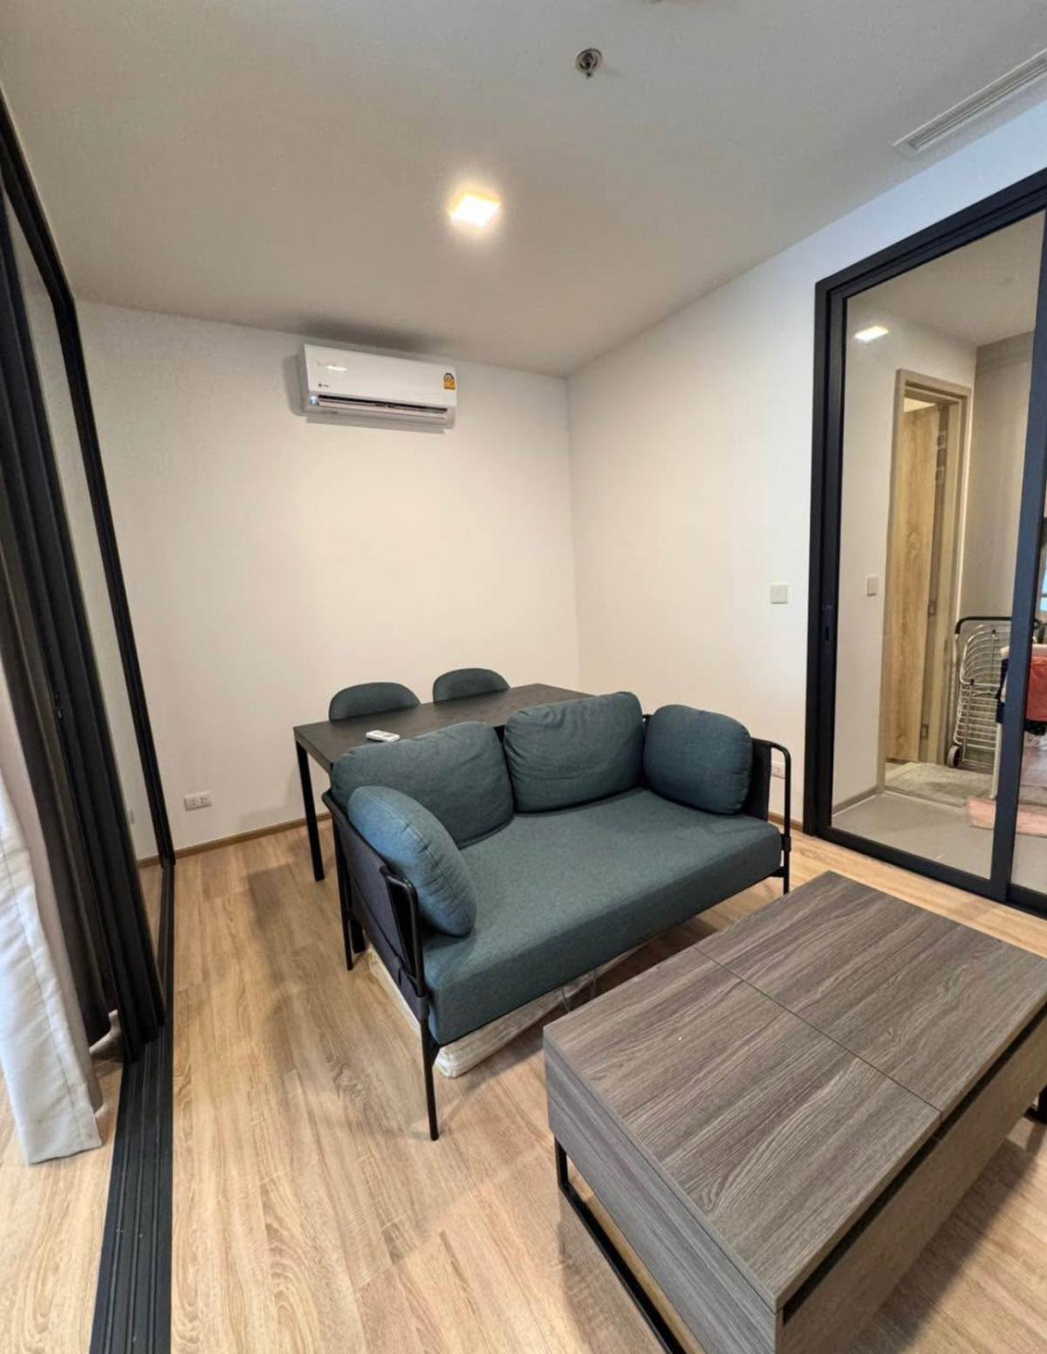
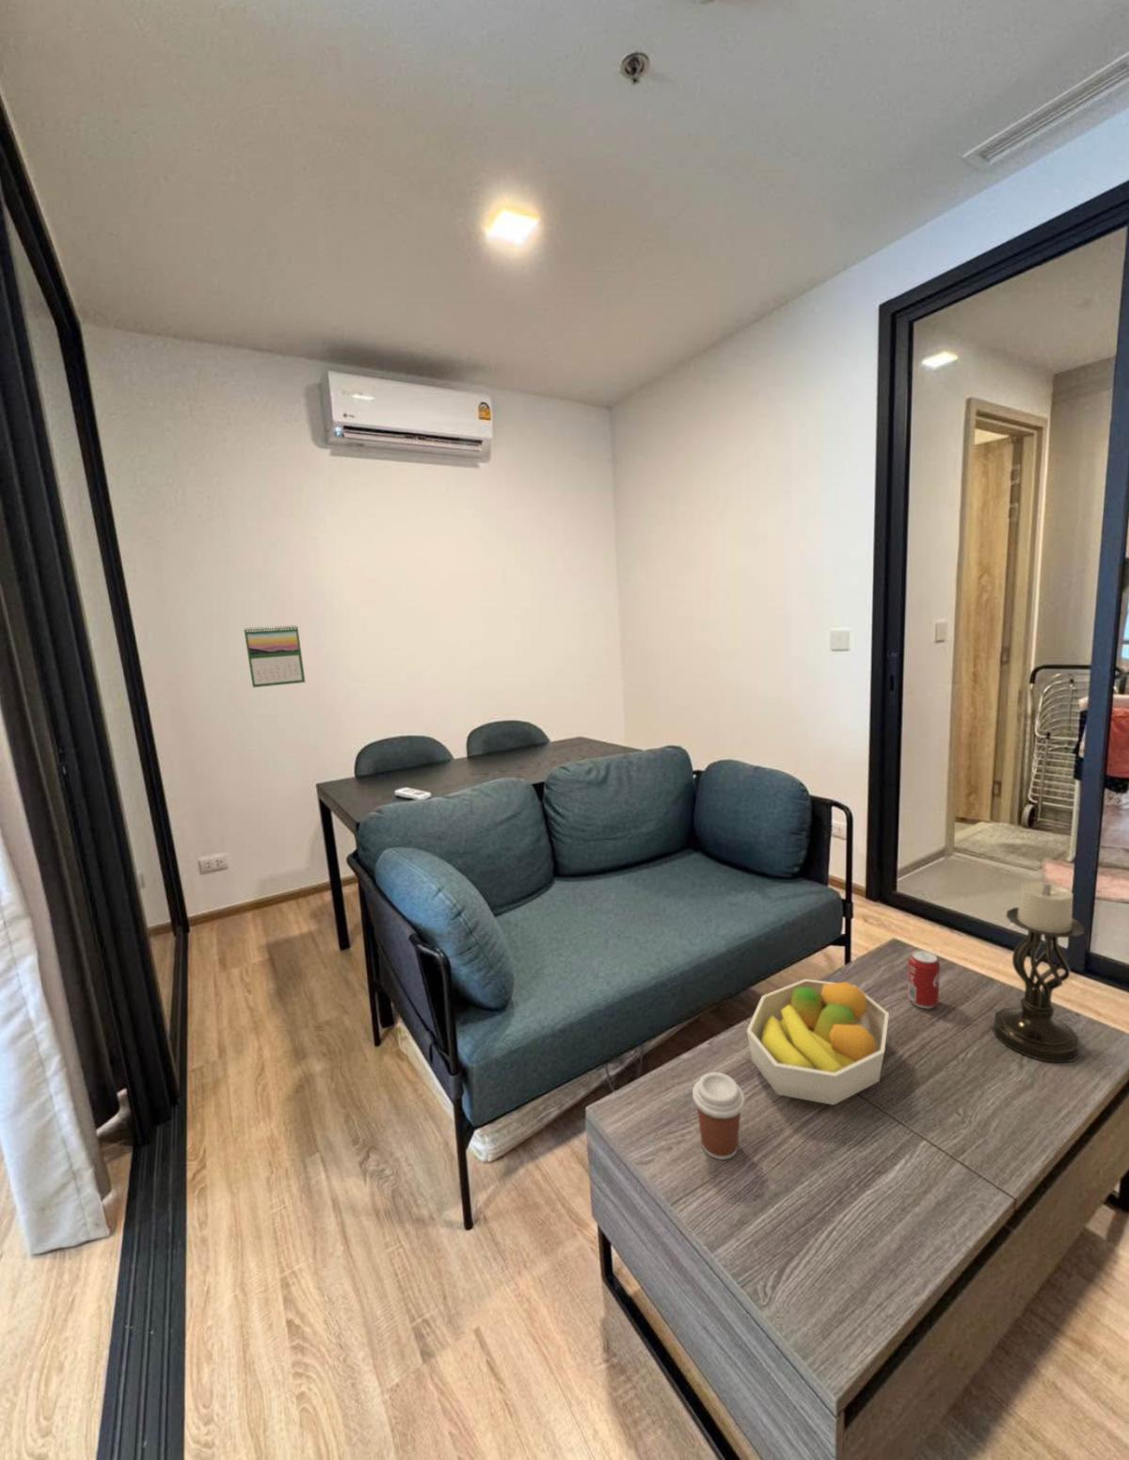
+ fruit bowl (817, 1032)
+ calendar (275, 655)
+ beverage can (923, 979)
+ coffee cup (718, 1114)
+ candle holder (1040, 962)
